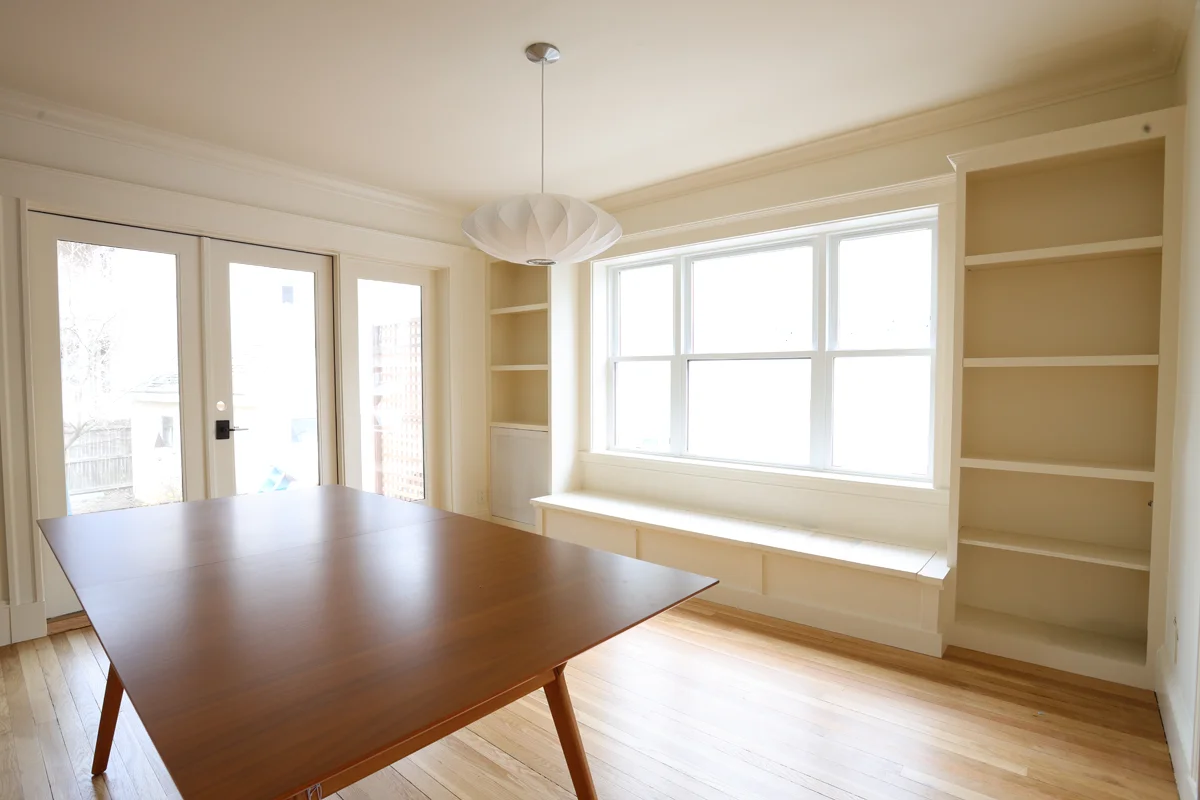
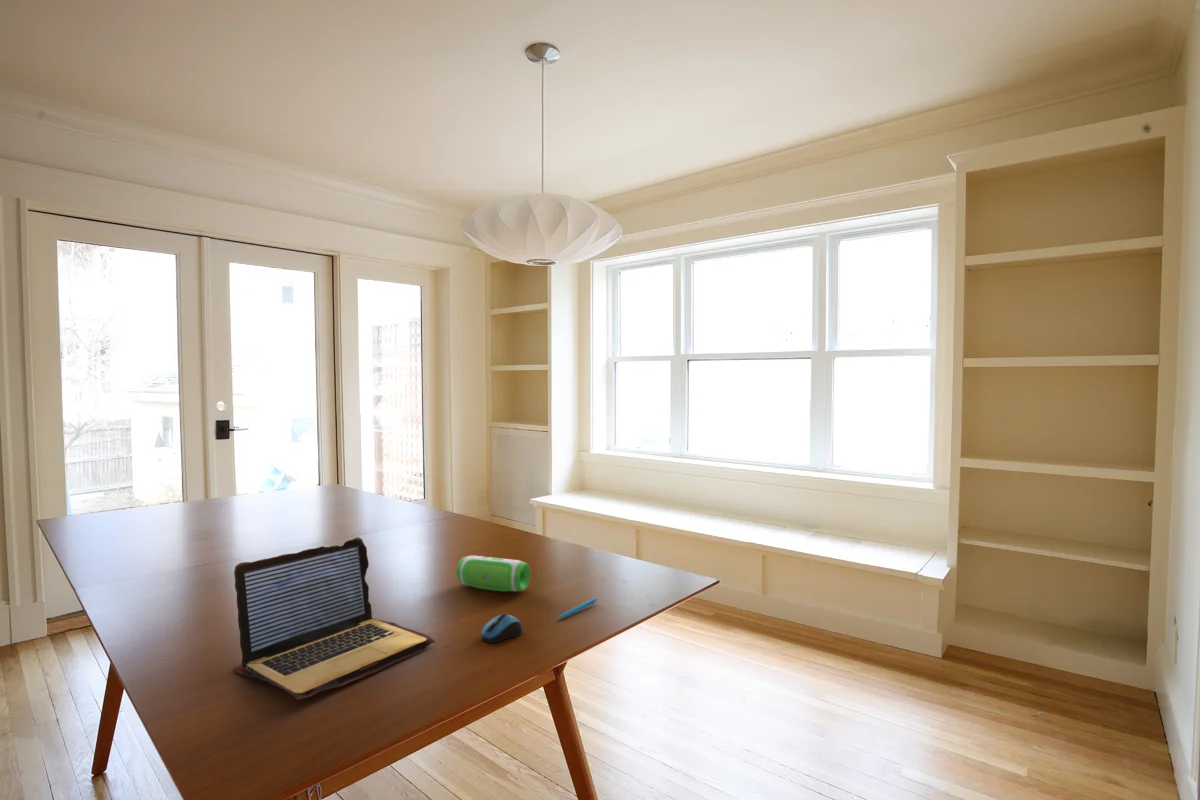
+ computer mouse (502, 625)
+ pen (578, 608)
+ speaker (493, 573)
+ laptop (337, 607)
